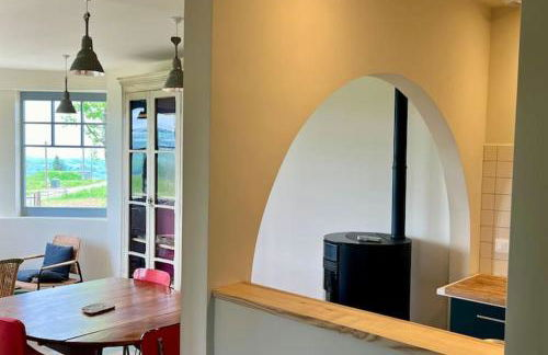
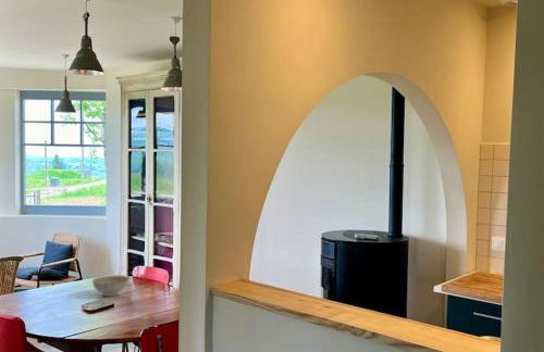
+ decorative bowl (110, 287)
